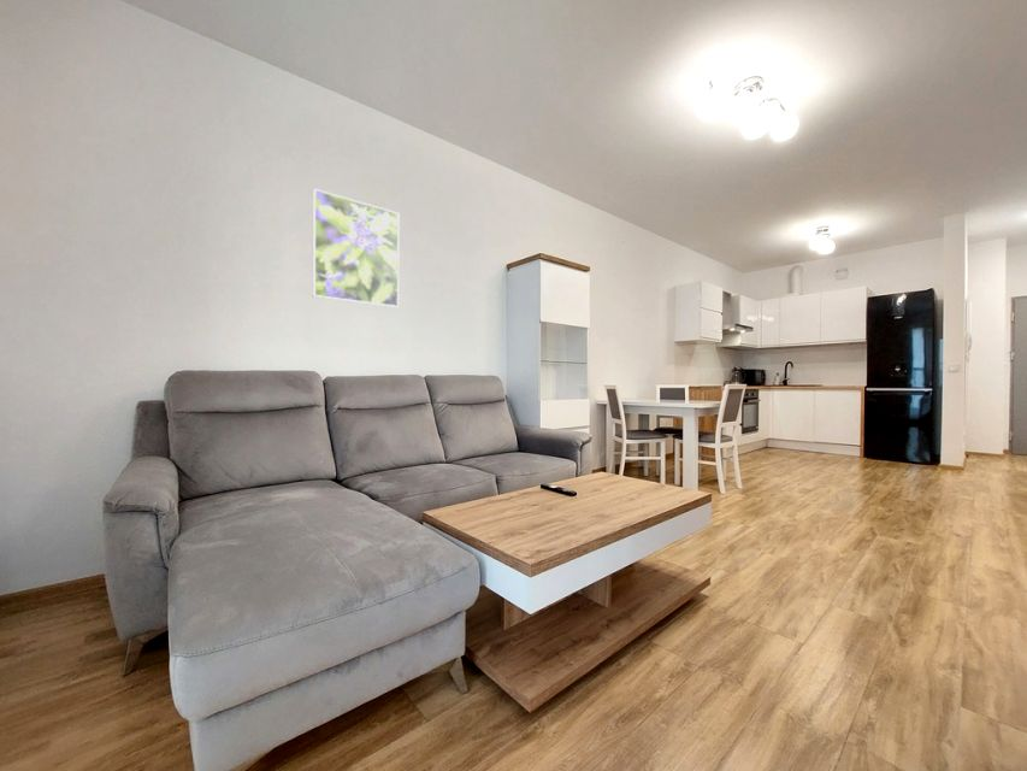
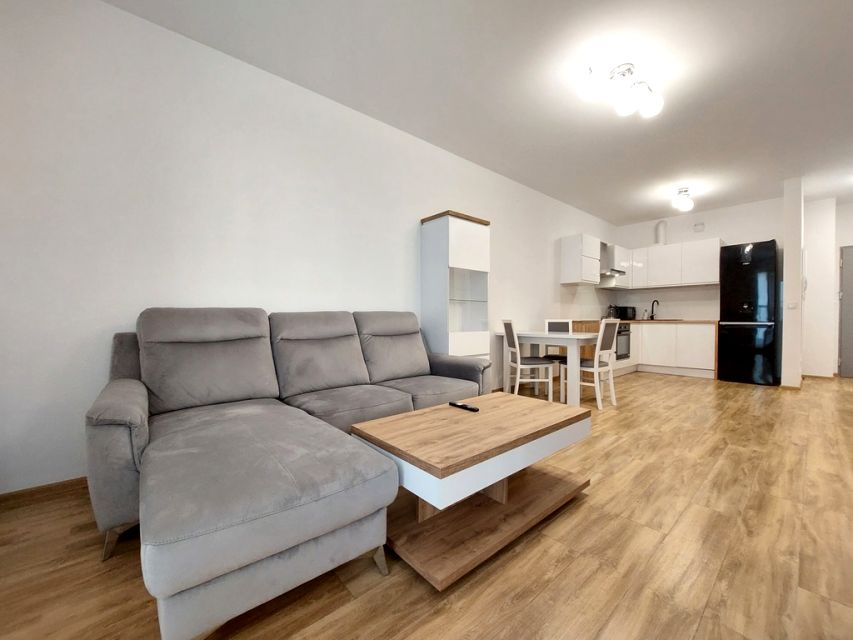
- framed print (358, 252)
